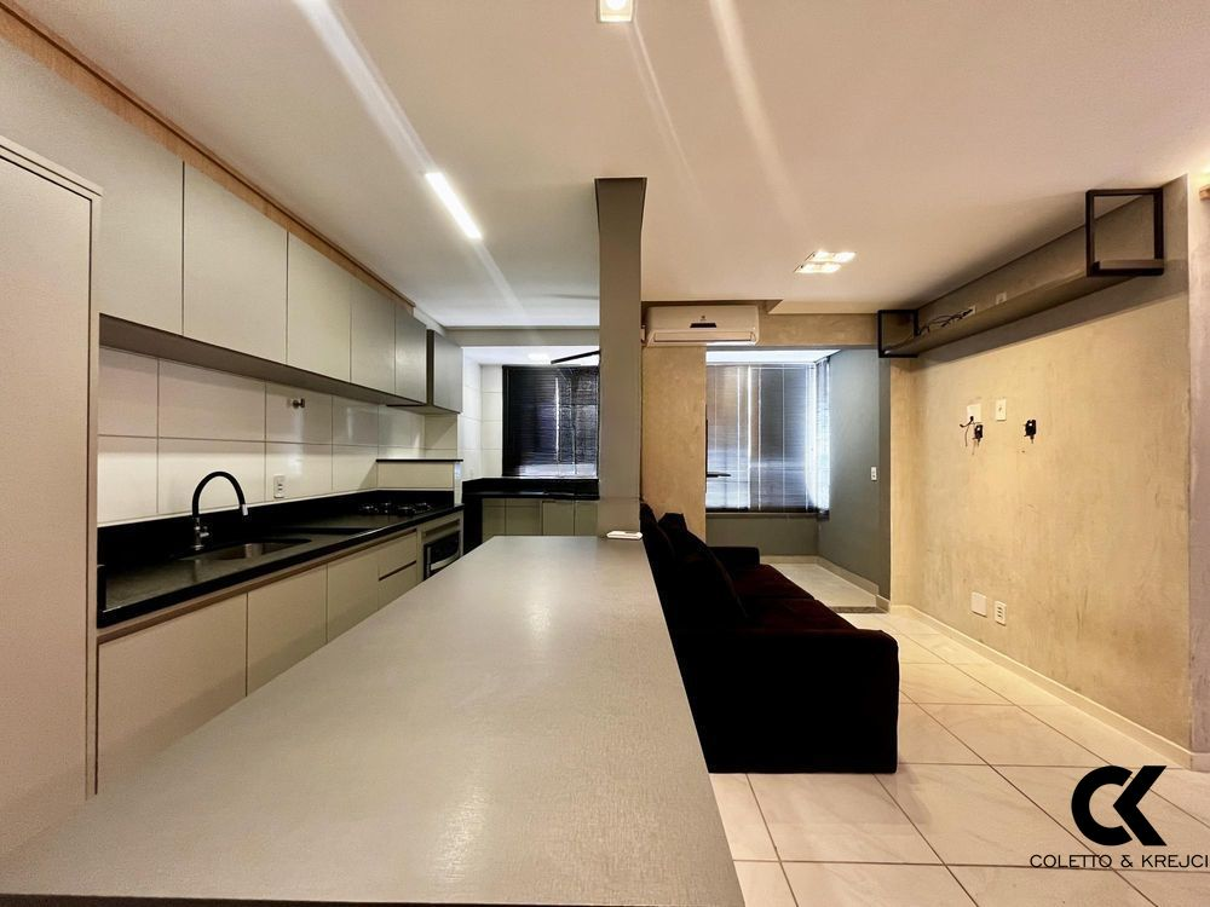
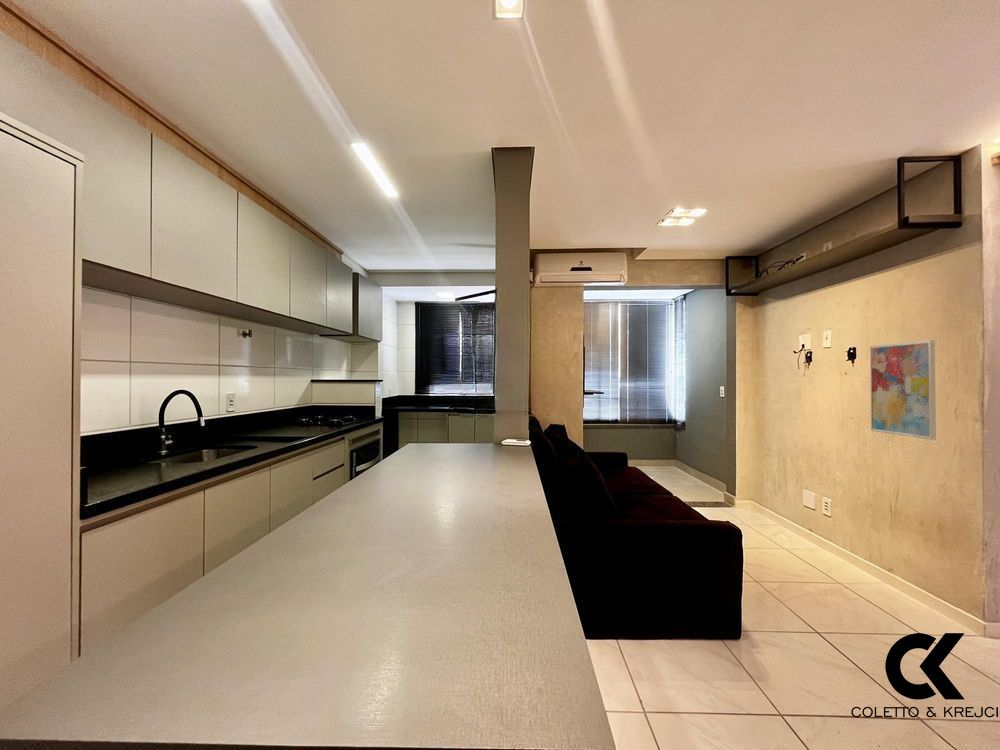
+ wall art (900, 389)
